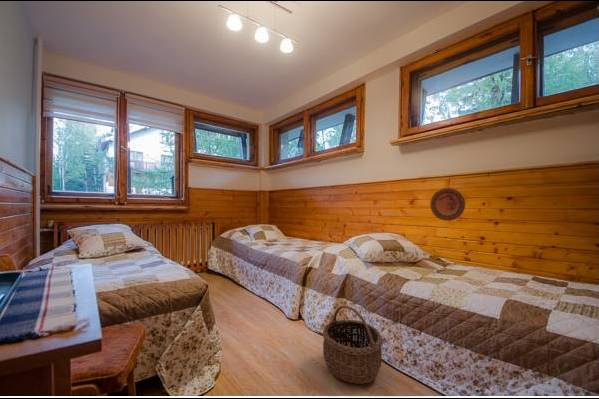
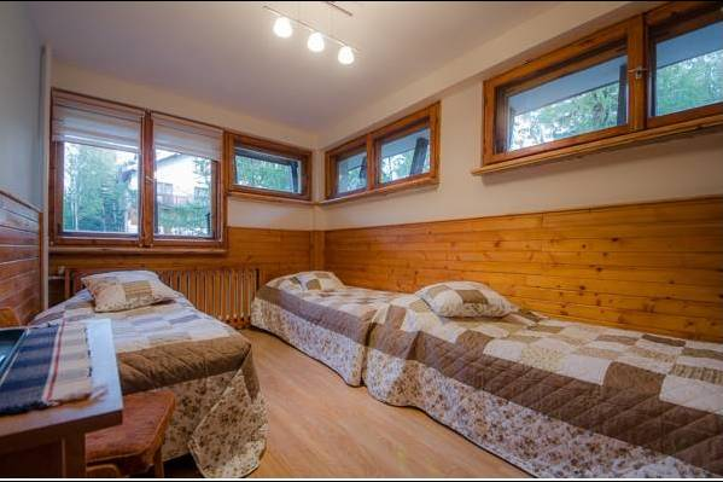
- wicker basket (352, 337)
- decorative plate (447, 204)
